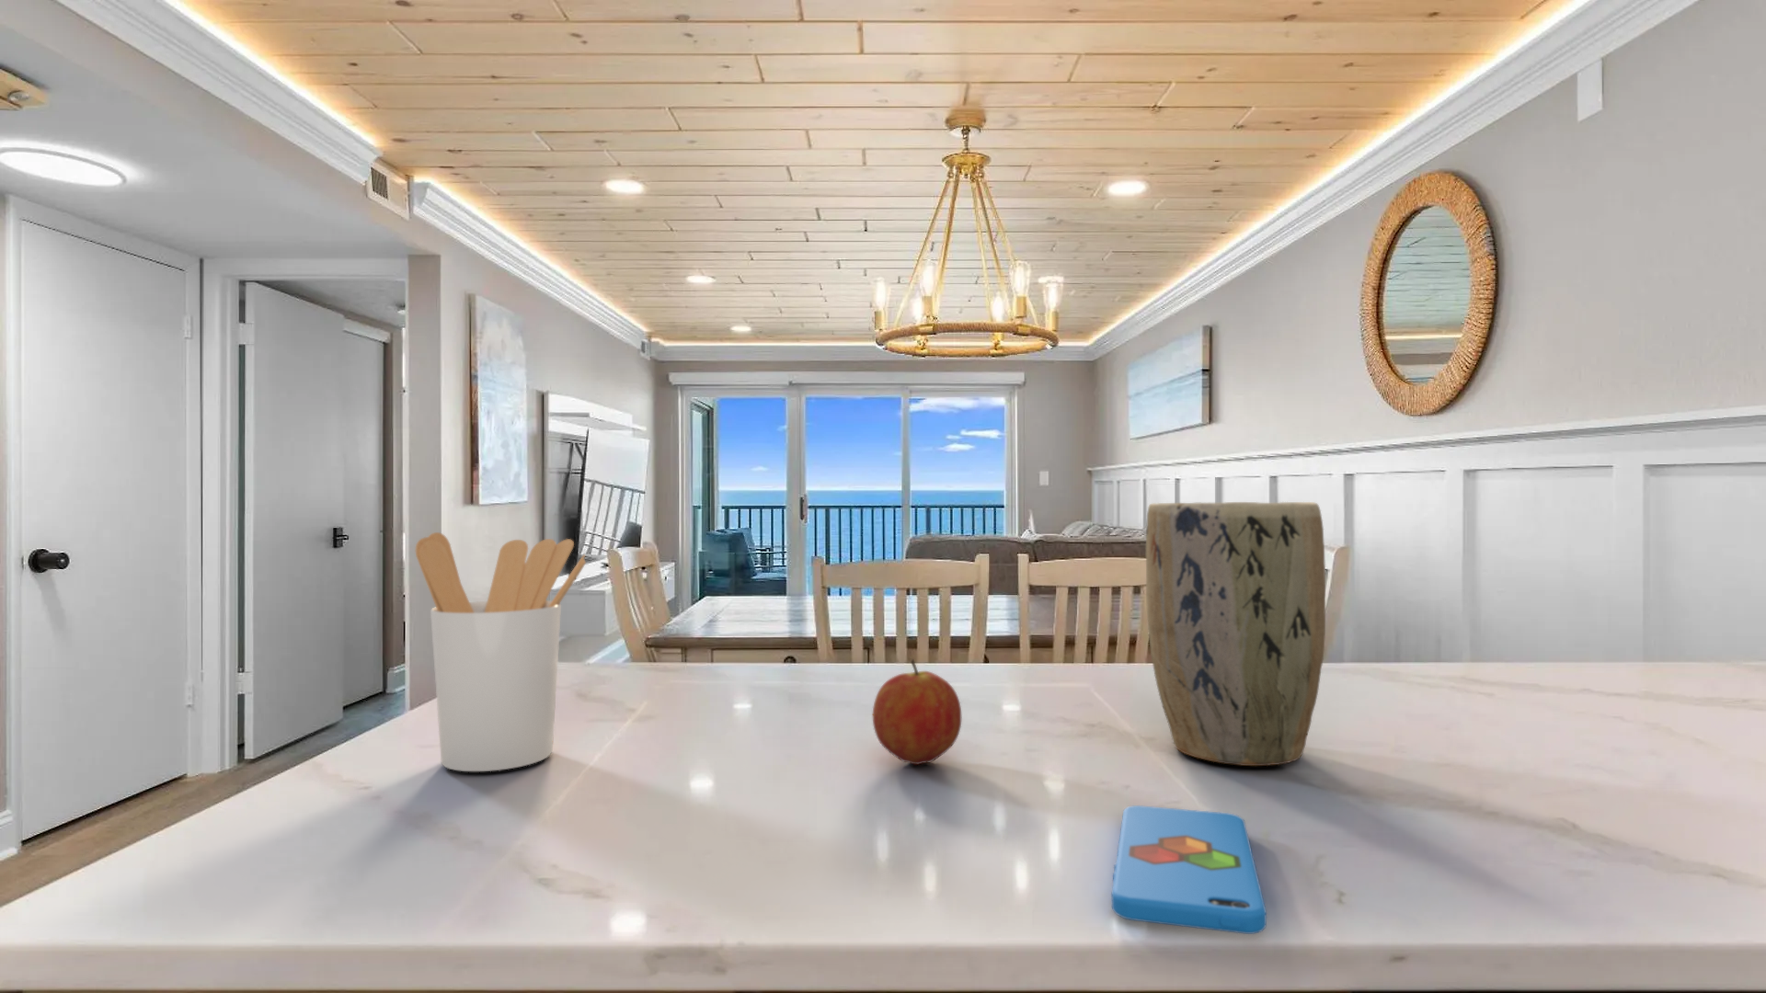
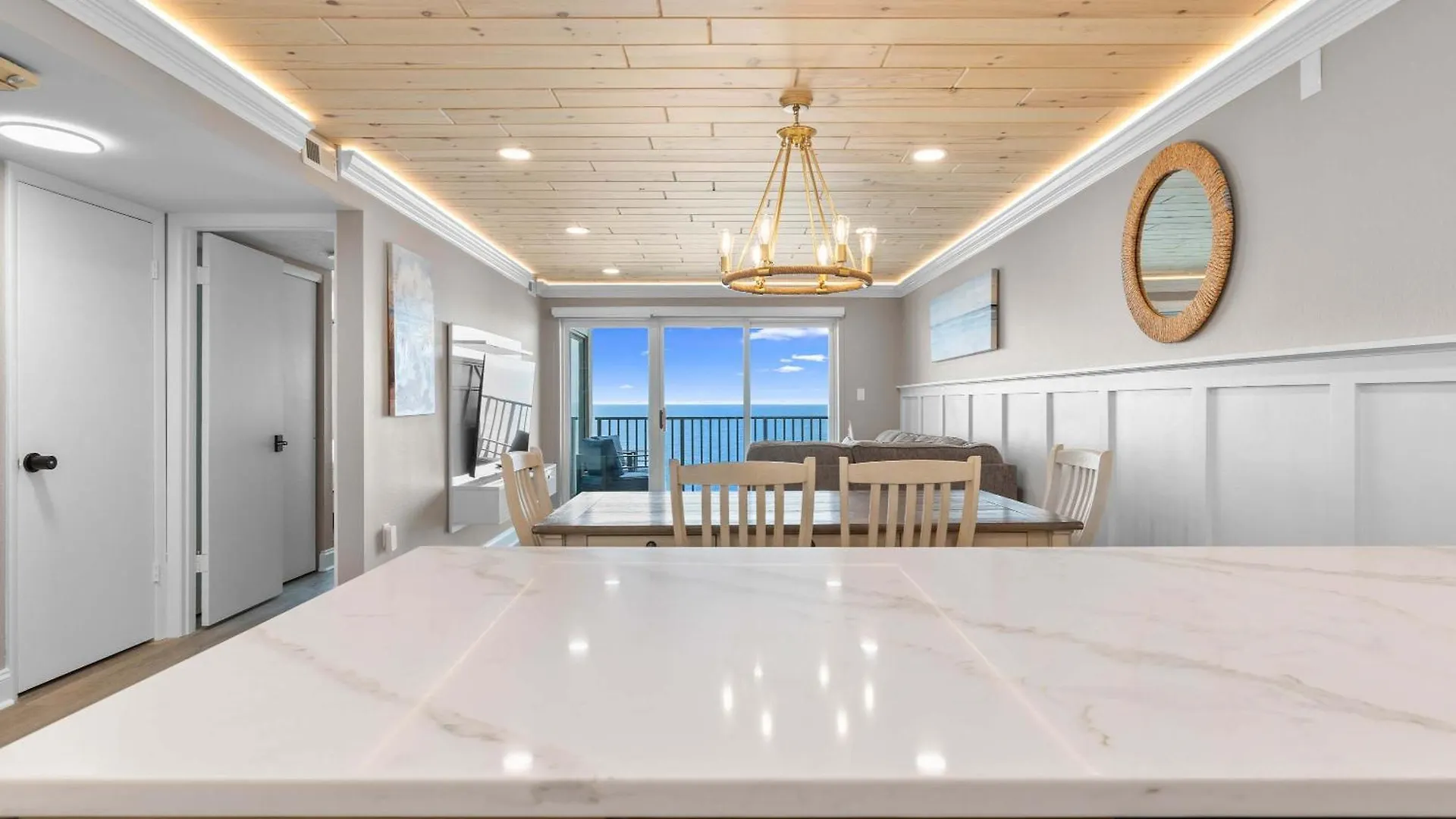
- utensil holder (509, 640)
- fruit (916, 709)
- plant pot (1232, 626)
- smartphone (1184, 860)
